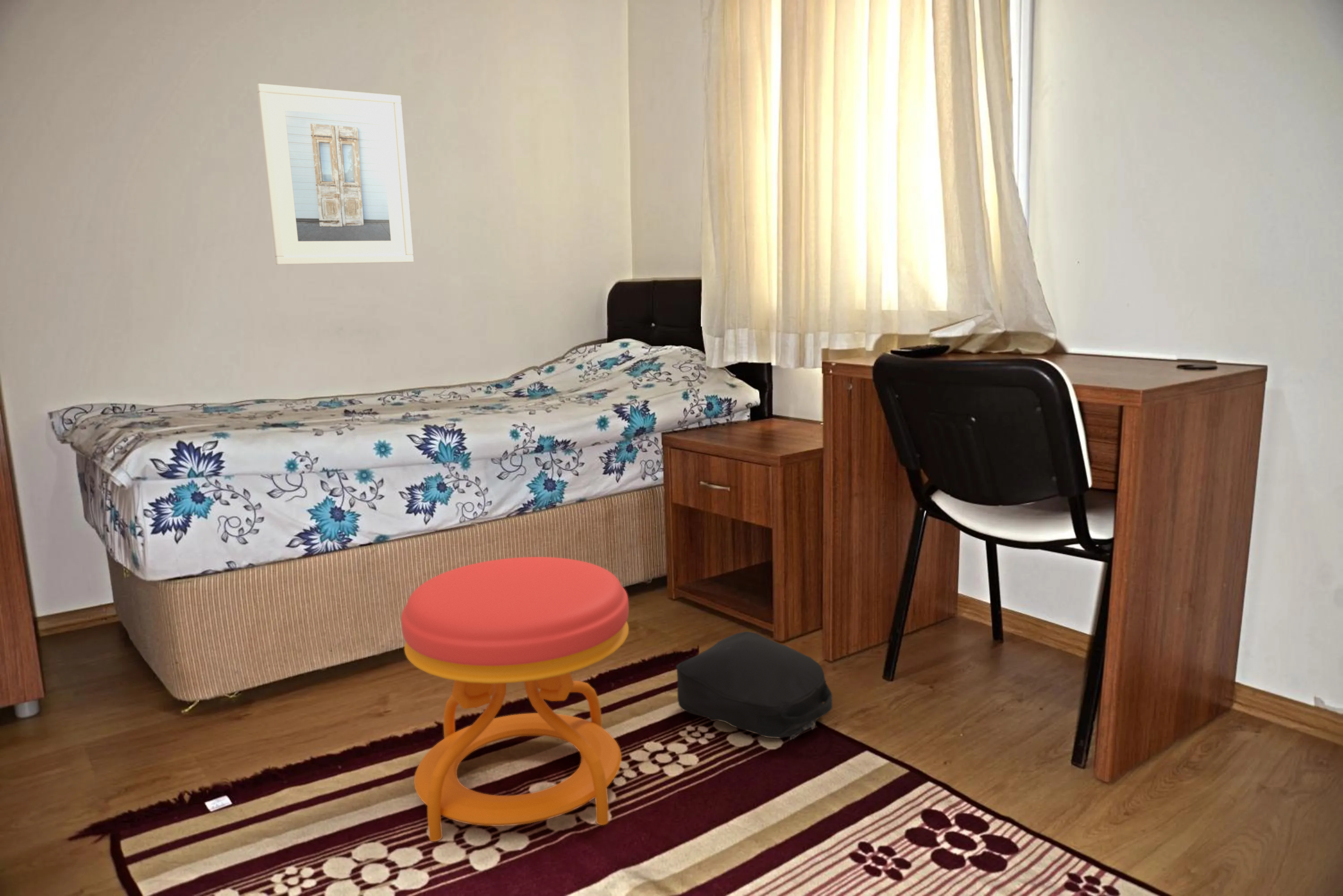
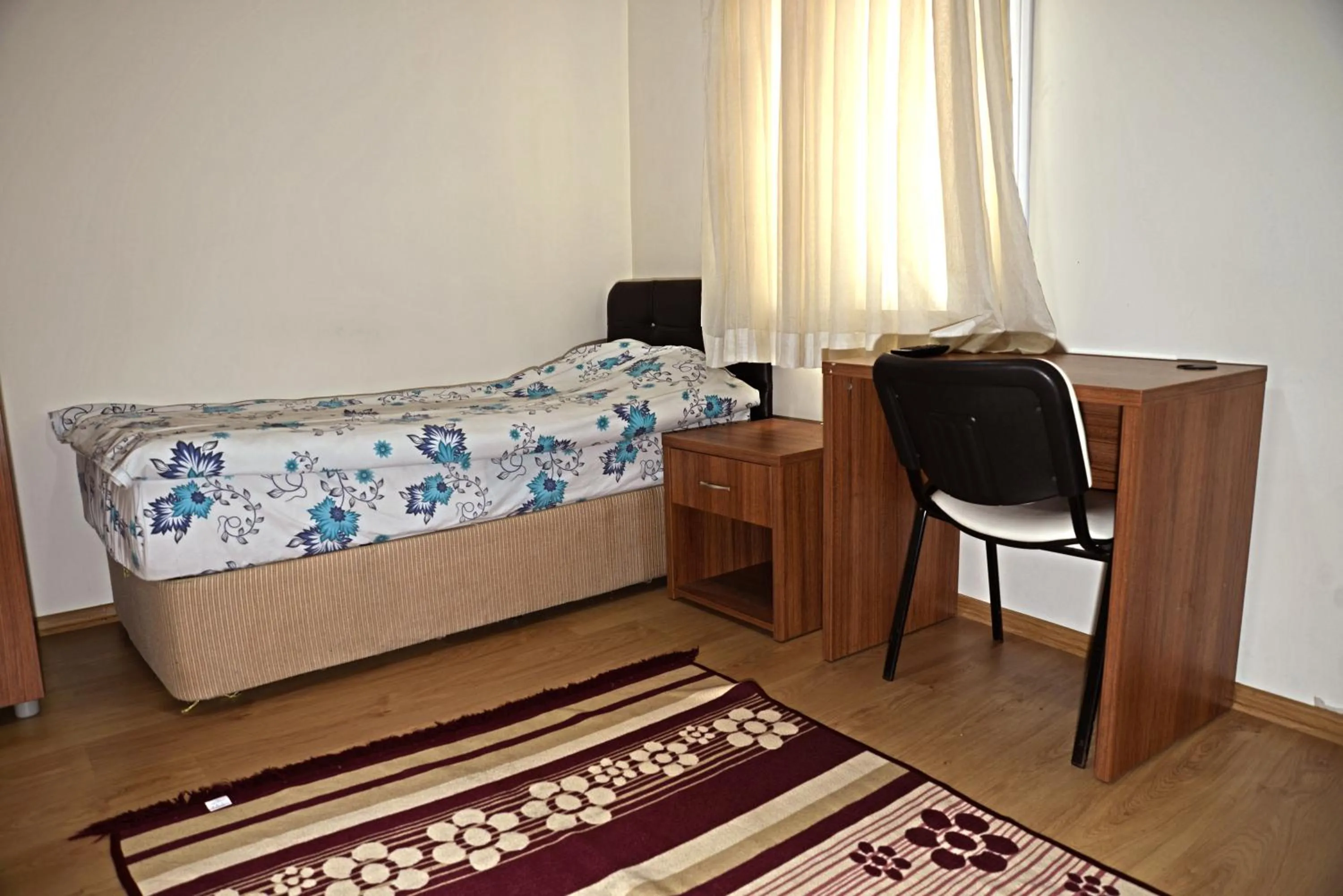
- backpack (764, 685)
- stool (516, 682)
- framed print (339, 178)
